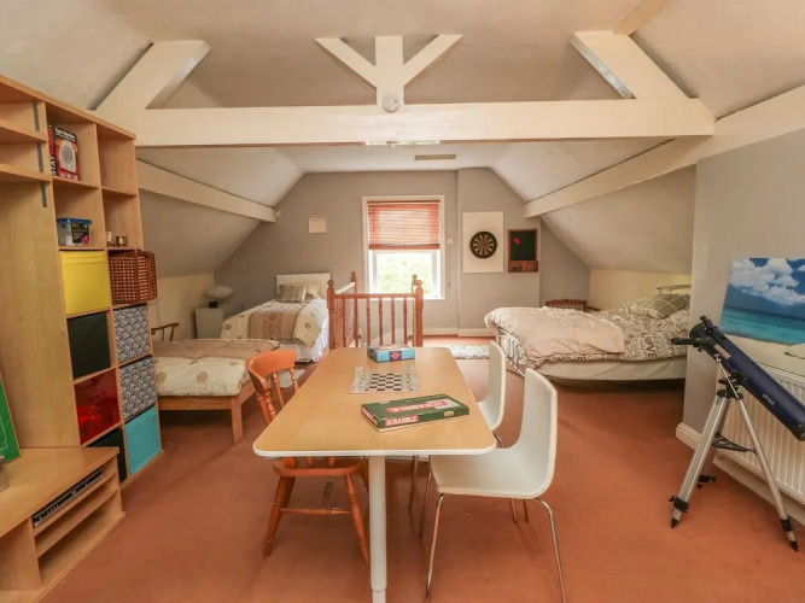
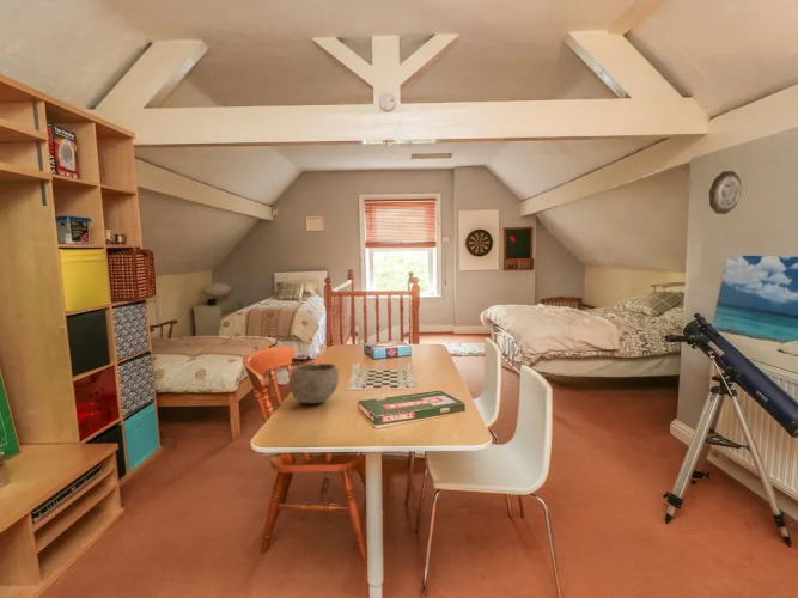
+ decorative plate (725, 193)
+ bowl (313, 383)
